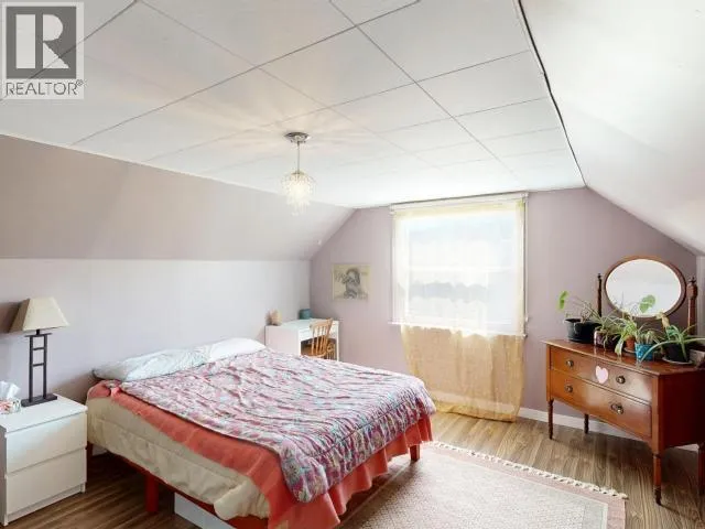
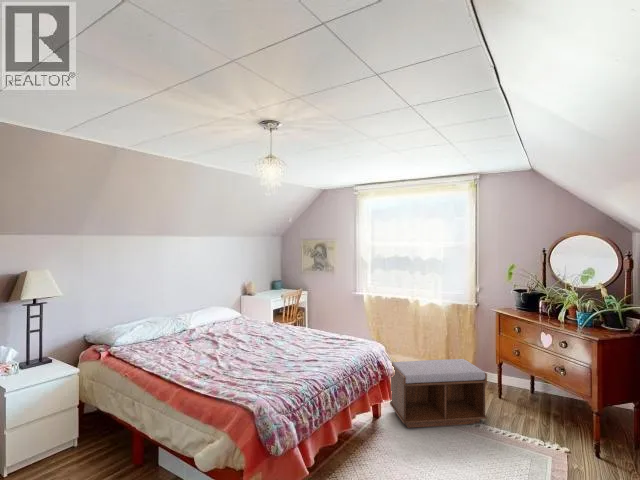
+ bench (436, 391)
